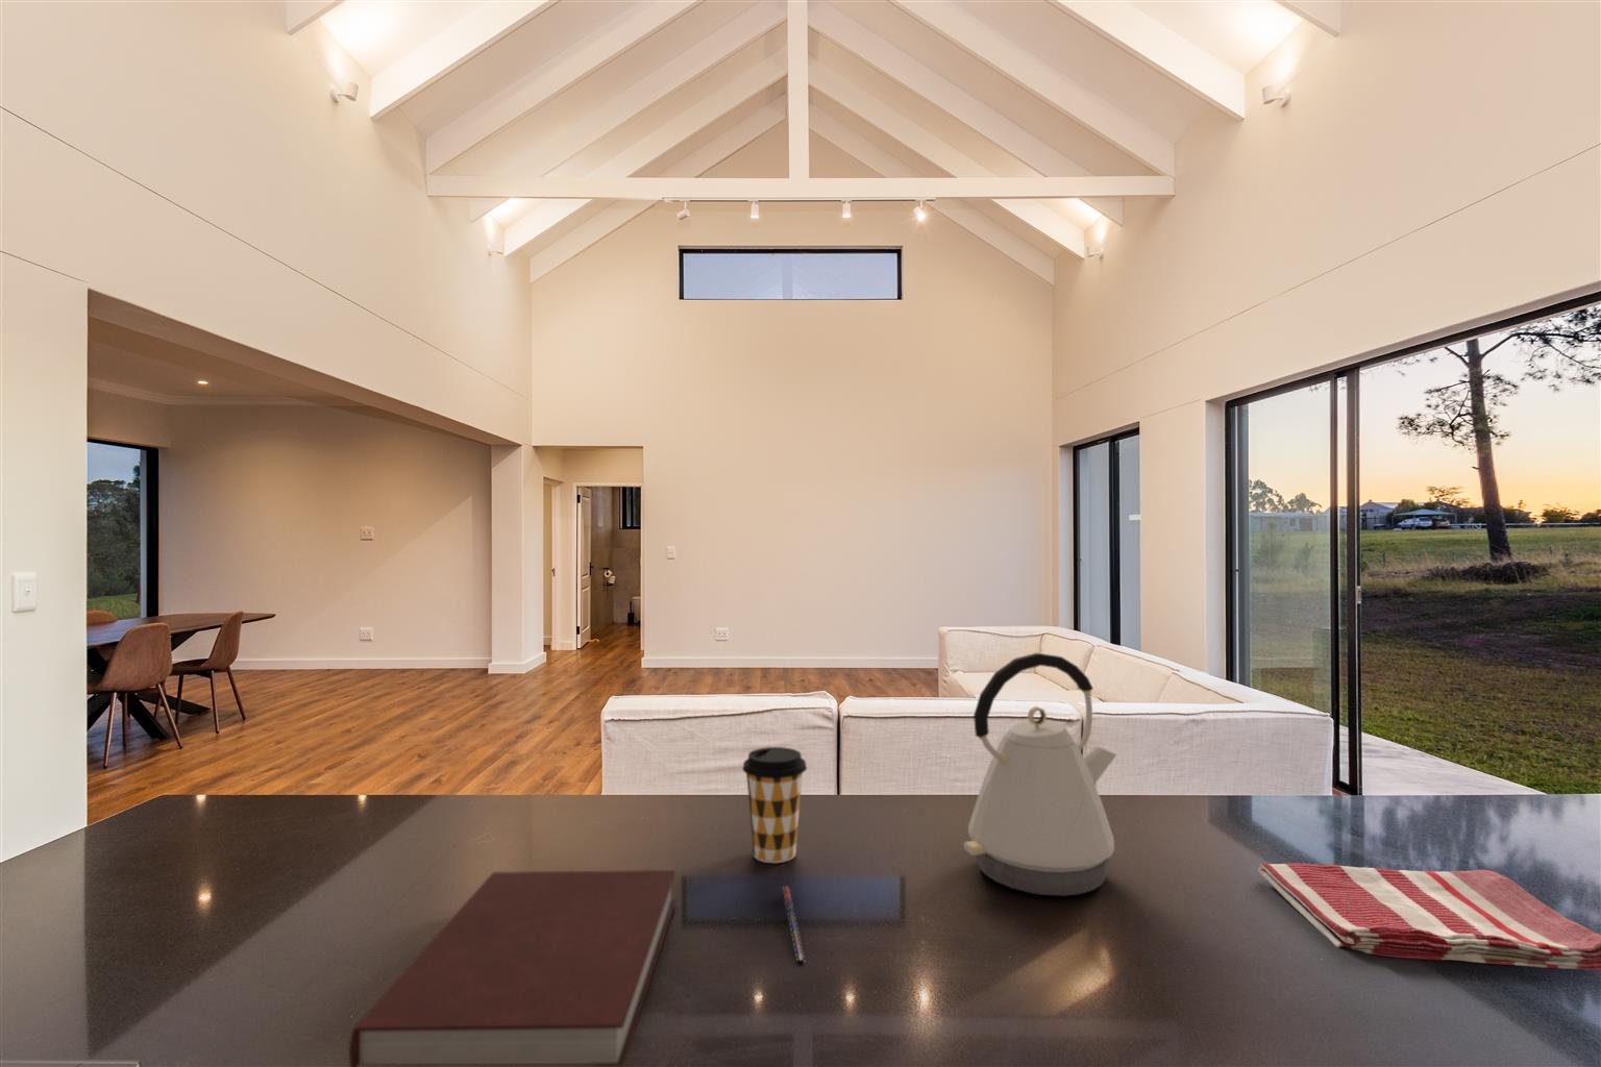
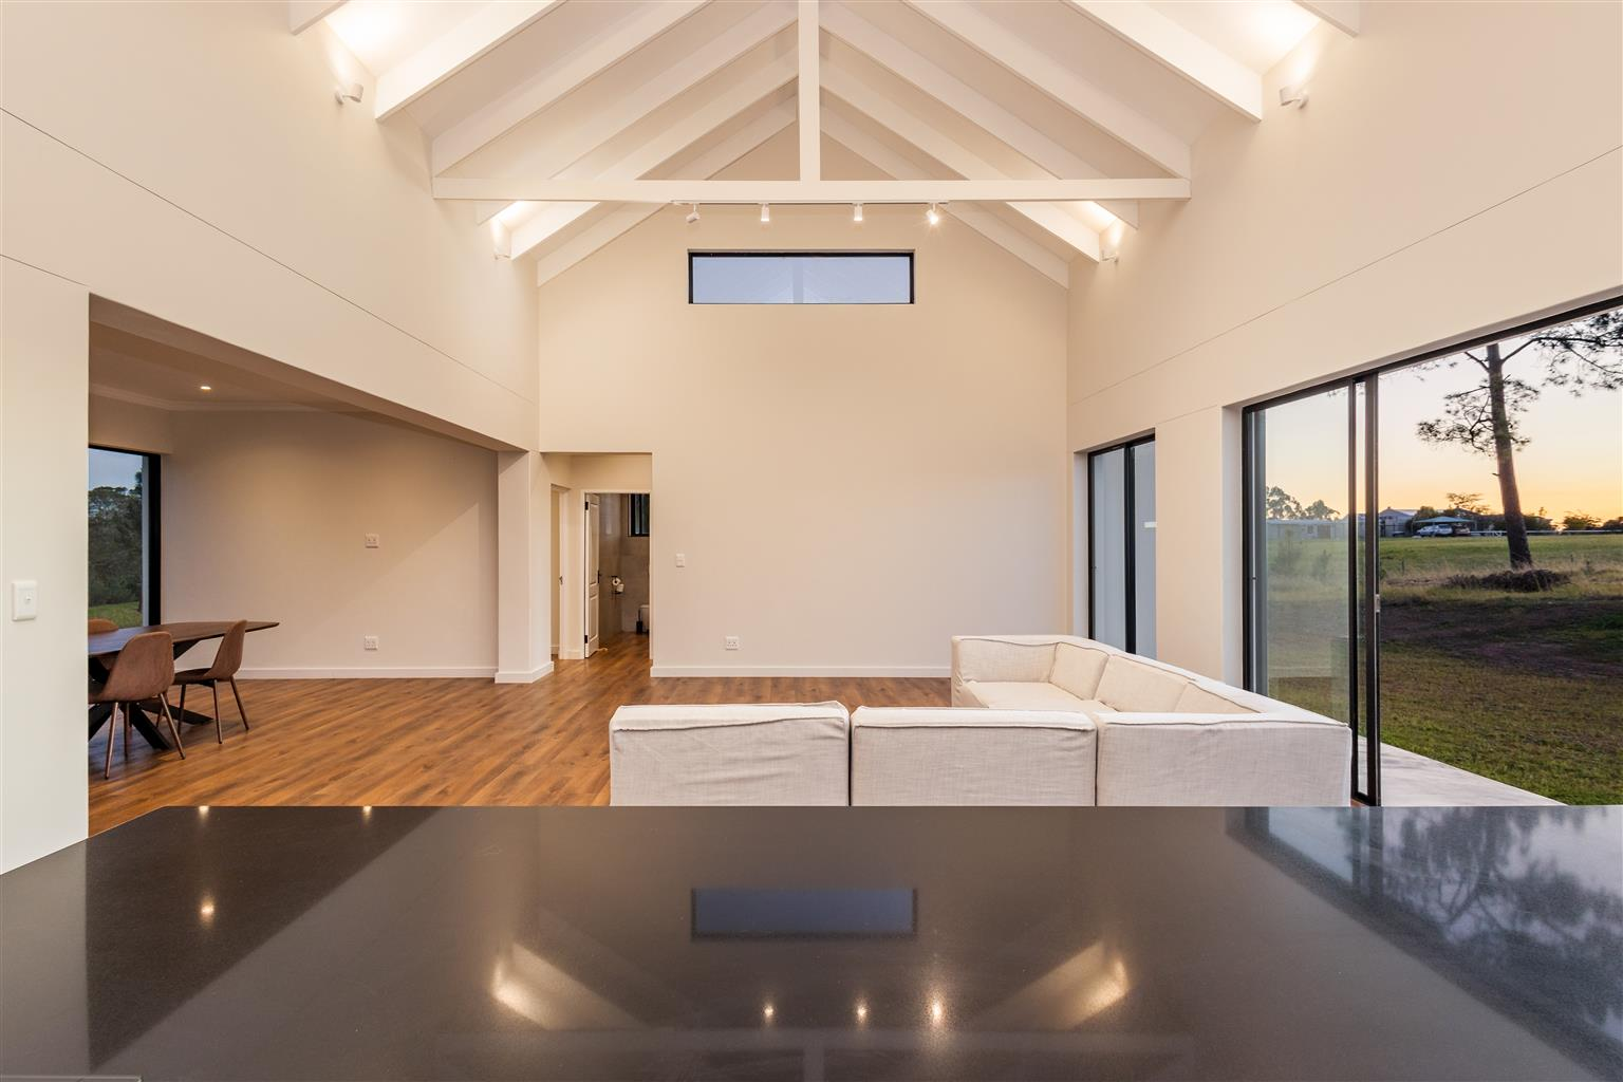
- pen (792, 921)
- kettle (1042, 762)
- dish towel (1421, 905)
- coffee cup (774, 804)
- notebook (544, 951)
